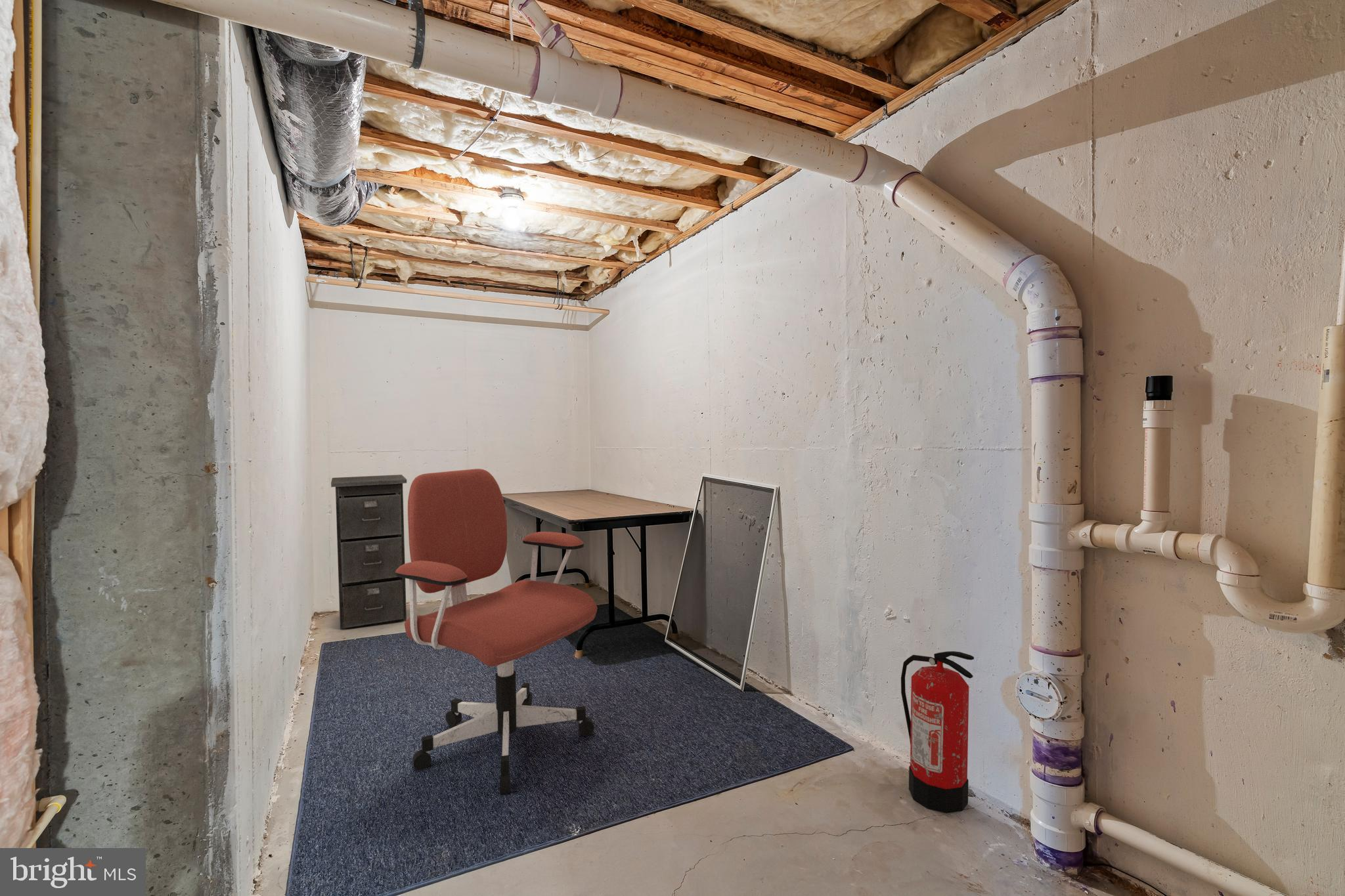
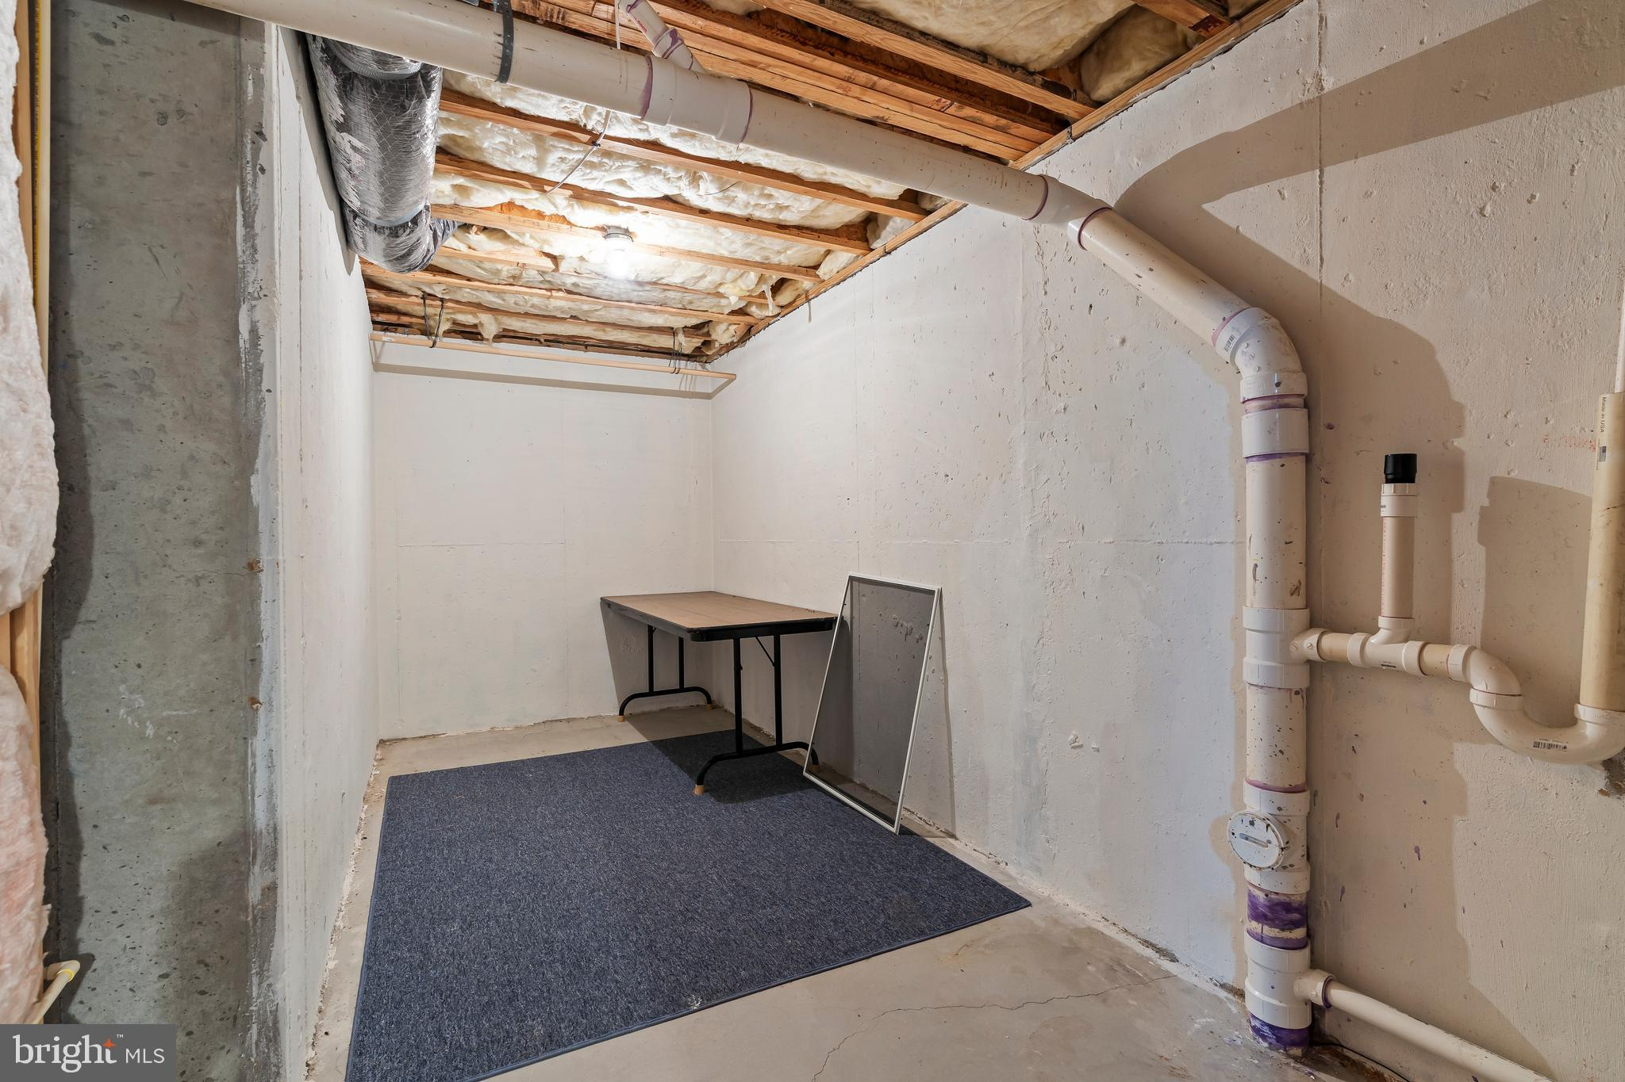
- office chair (496, 608)
- filing cabinet (371, 549)
- fire extinguisher (934, 718)
